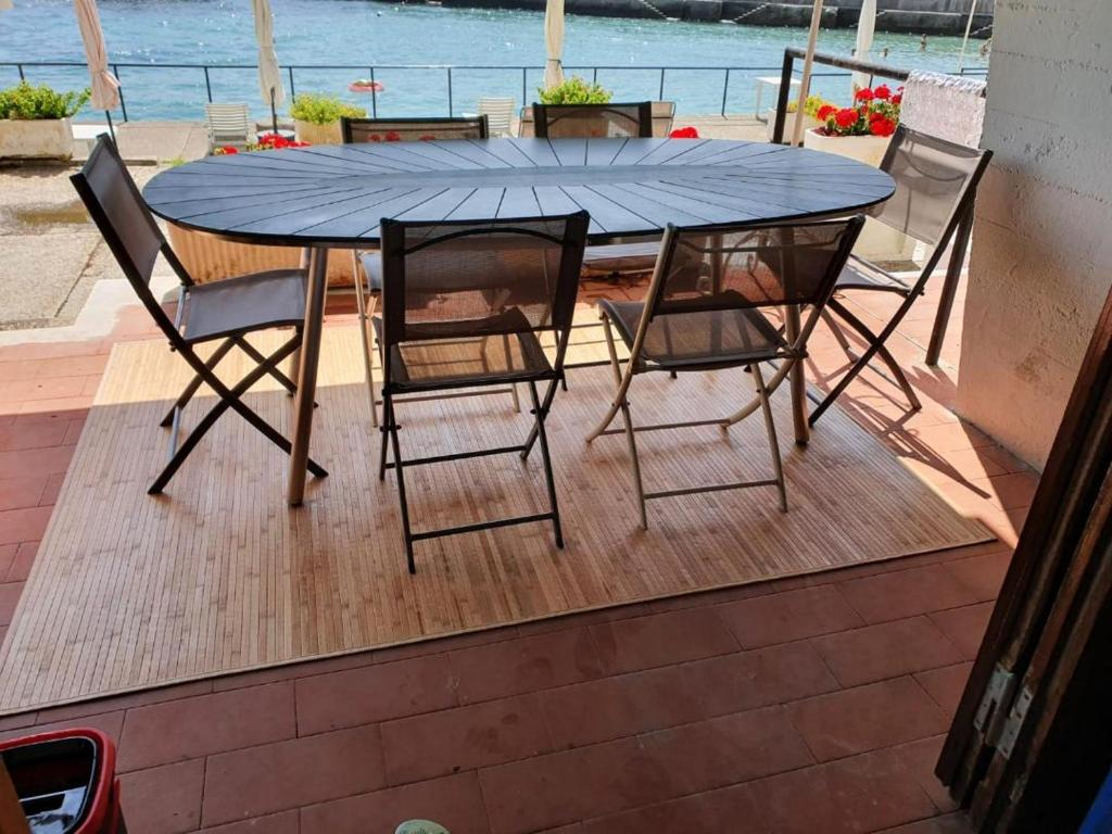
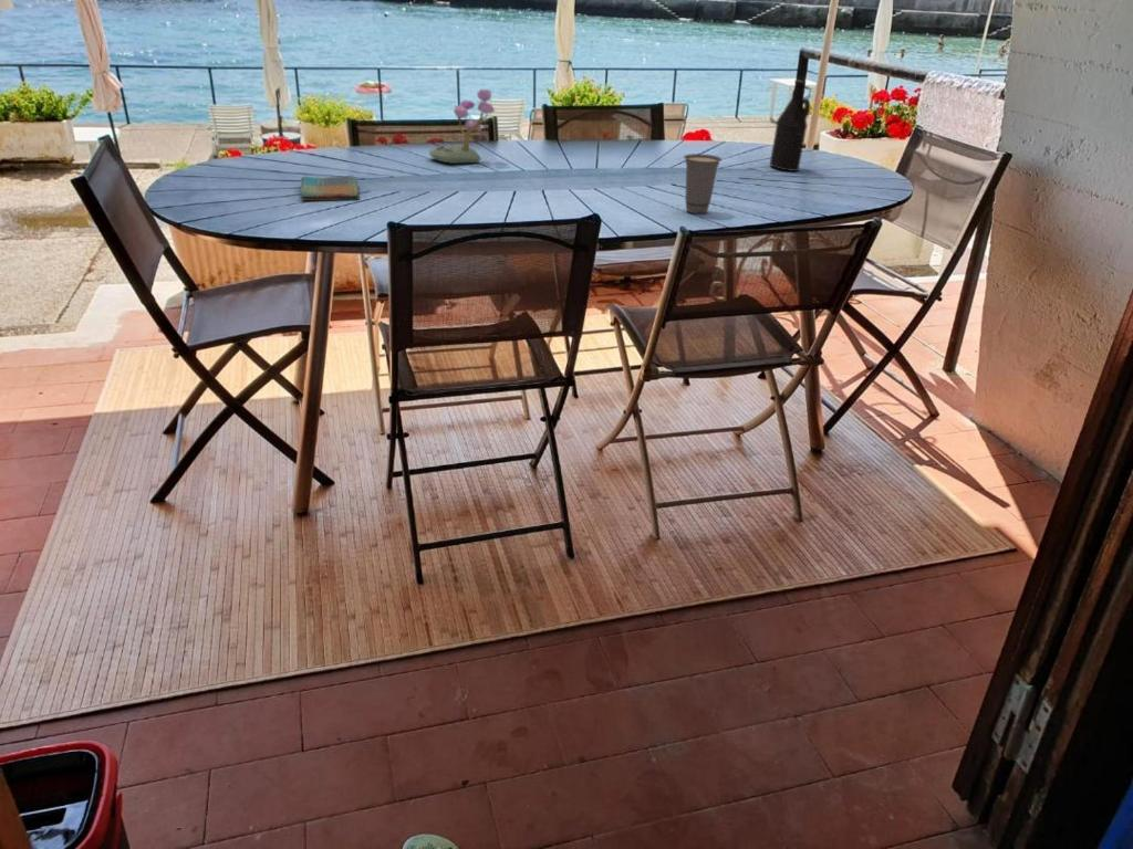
+ cup (699, 185)
+ bottle (791, 125)
+ dish towel (330, 187)
+ flowering plant (460, 124)
